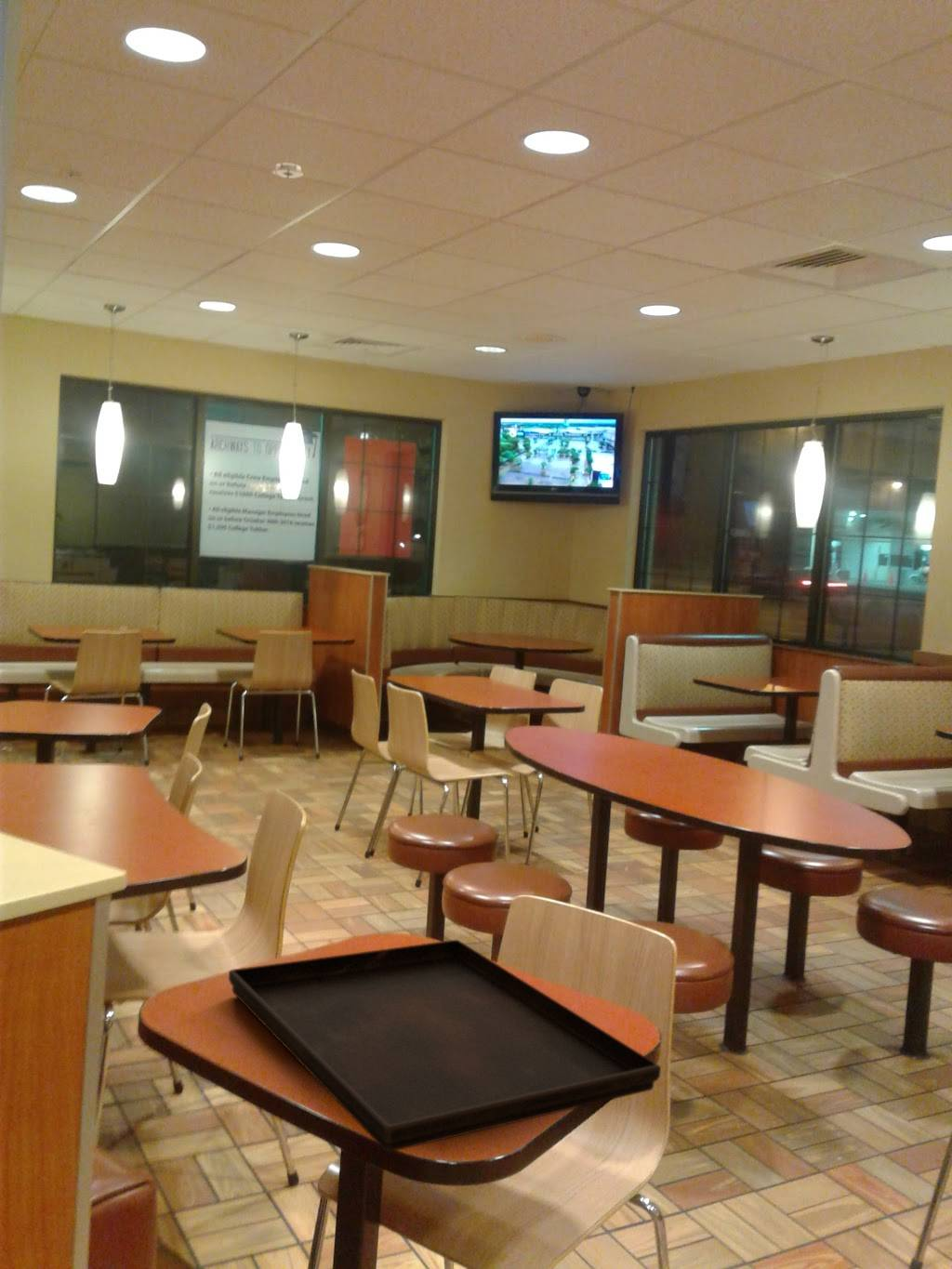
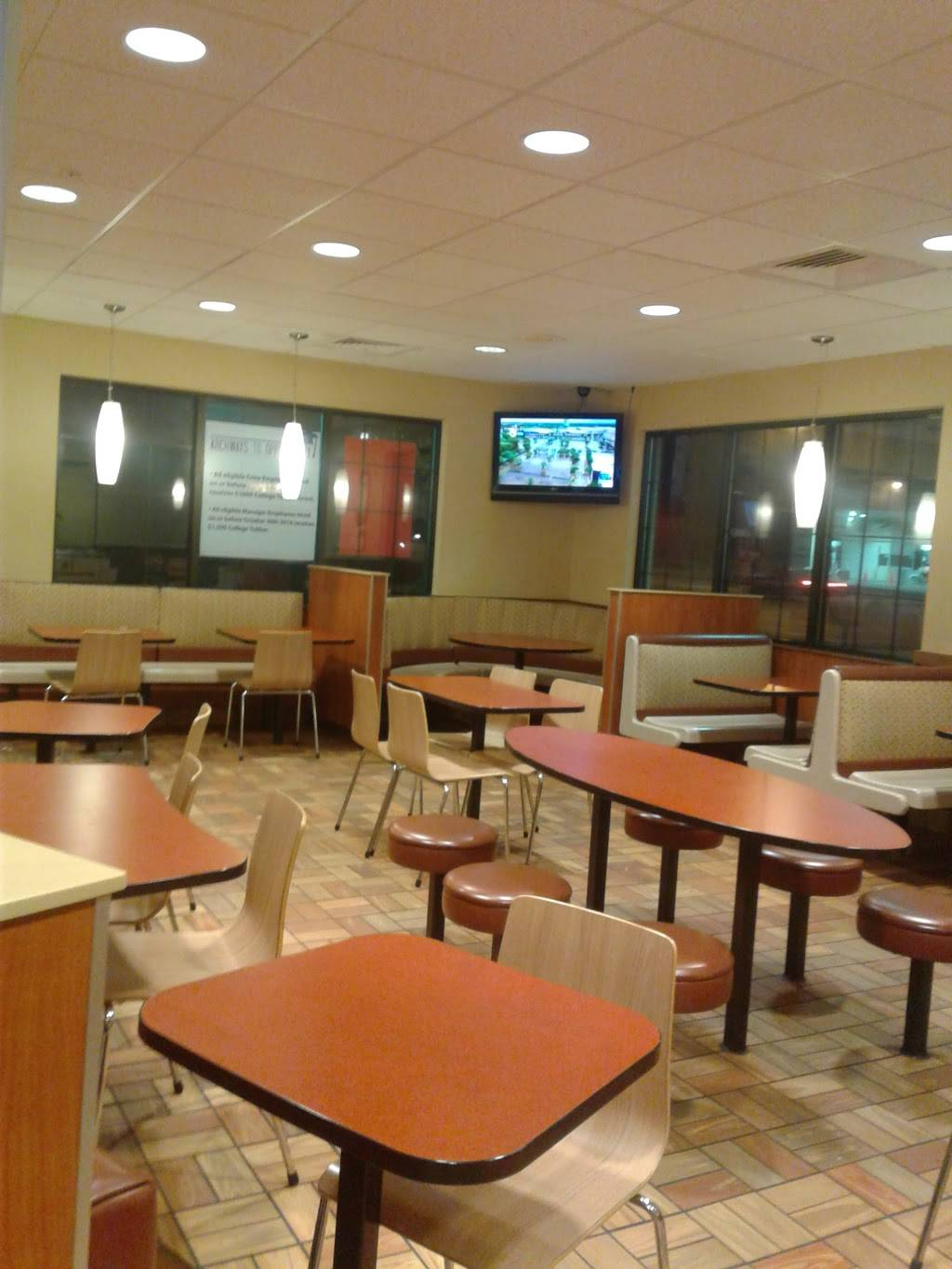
- smoke detector (287, 170)
- serving tray (429, 1026)
